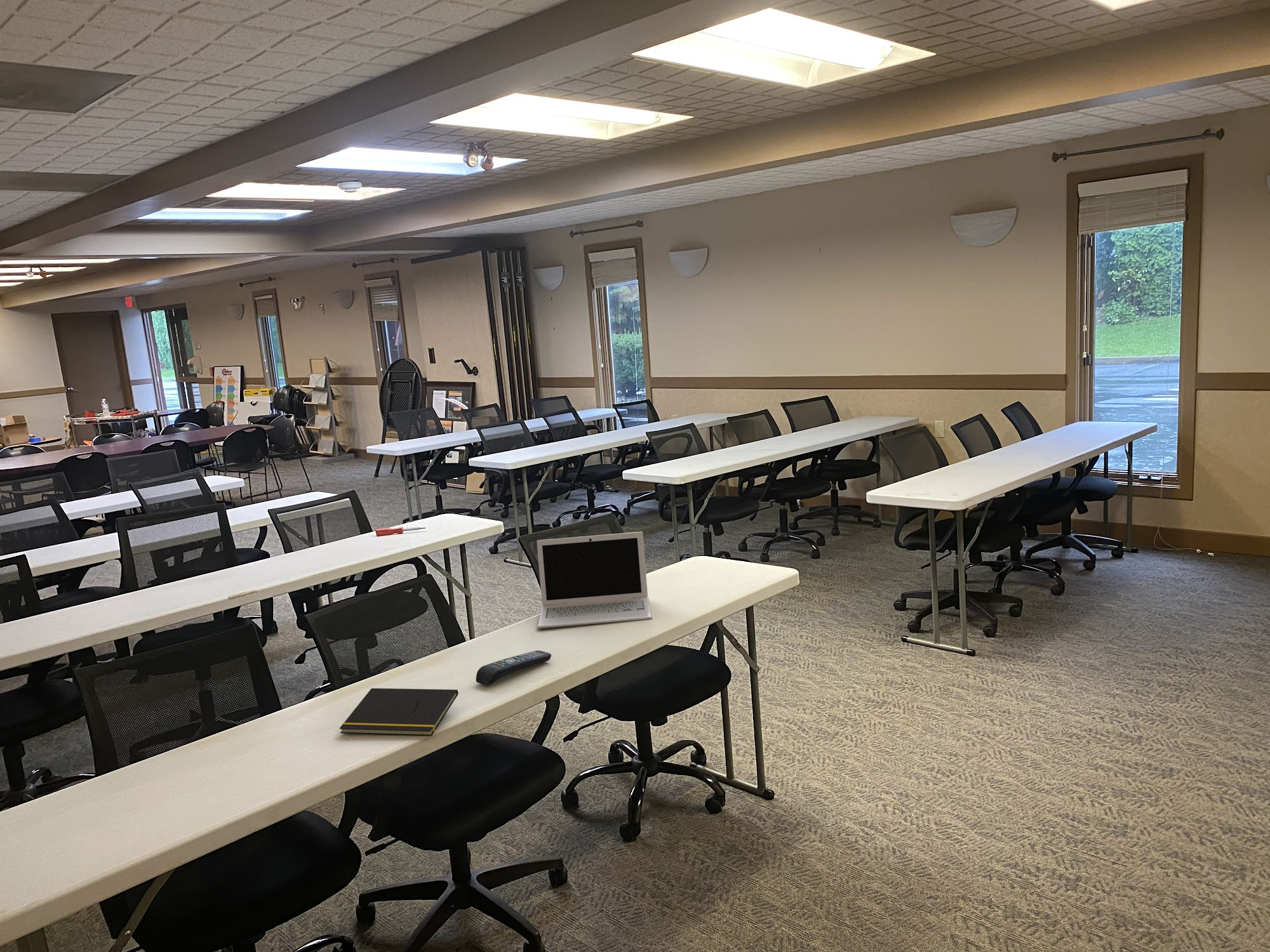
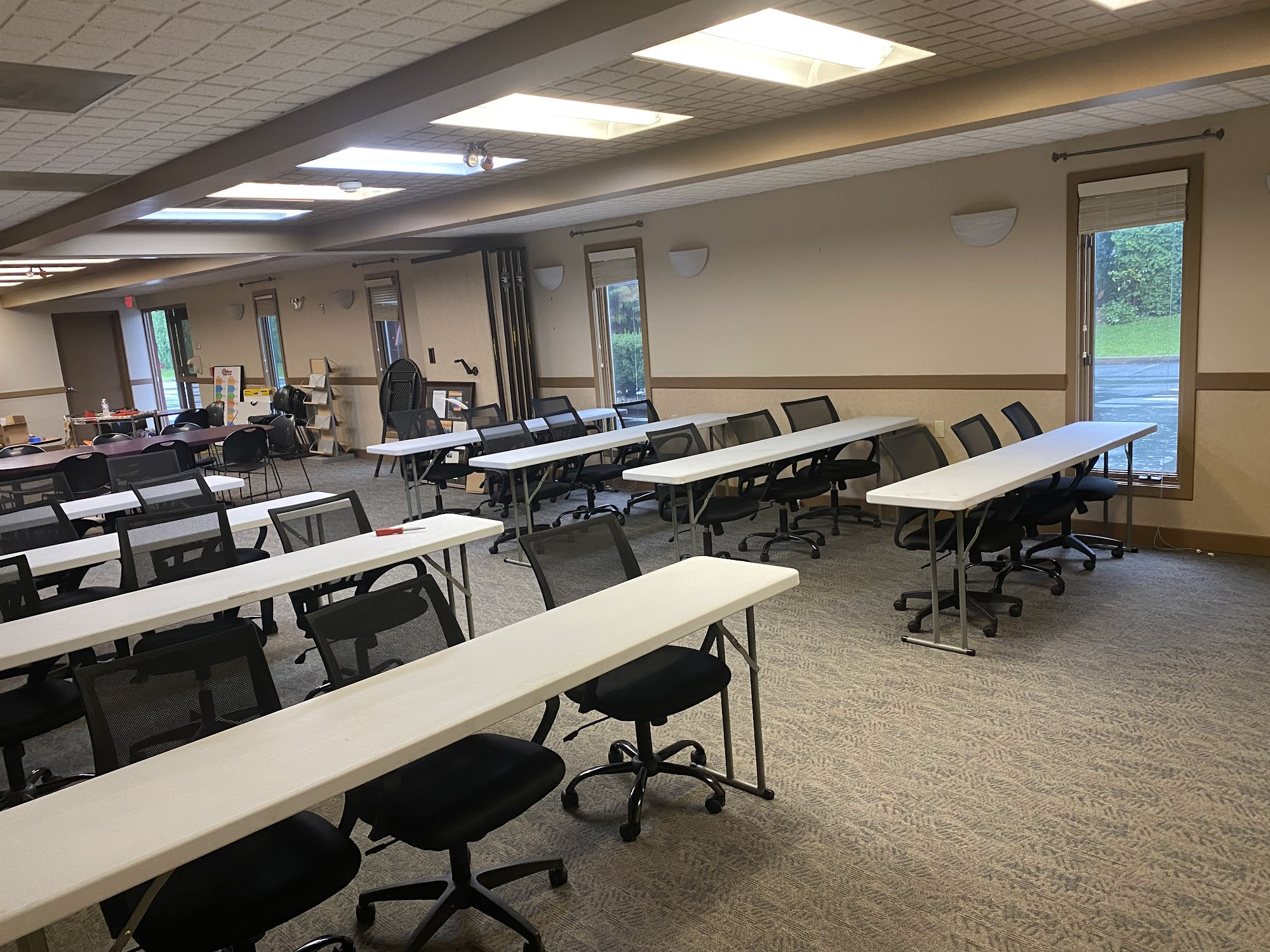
- notepad (400, 711)
- laptop (592, 578)
- remote control (514, 664)
